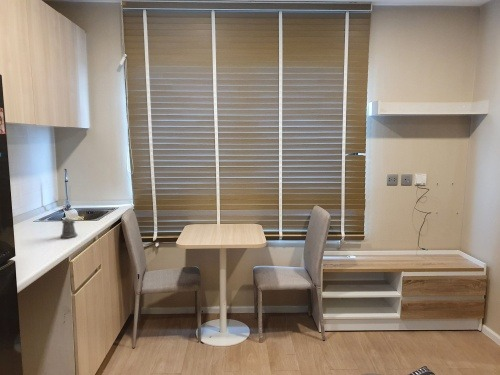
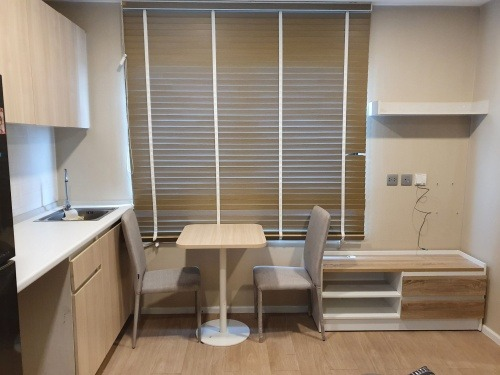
- pepper shaker (69, 227)
